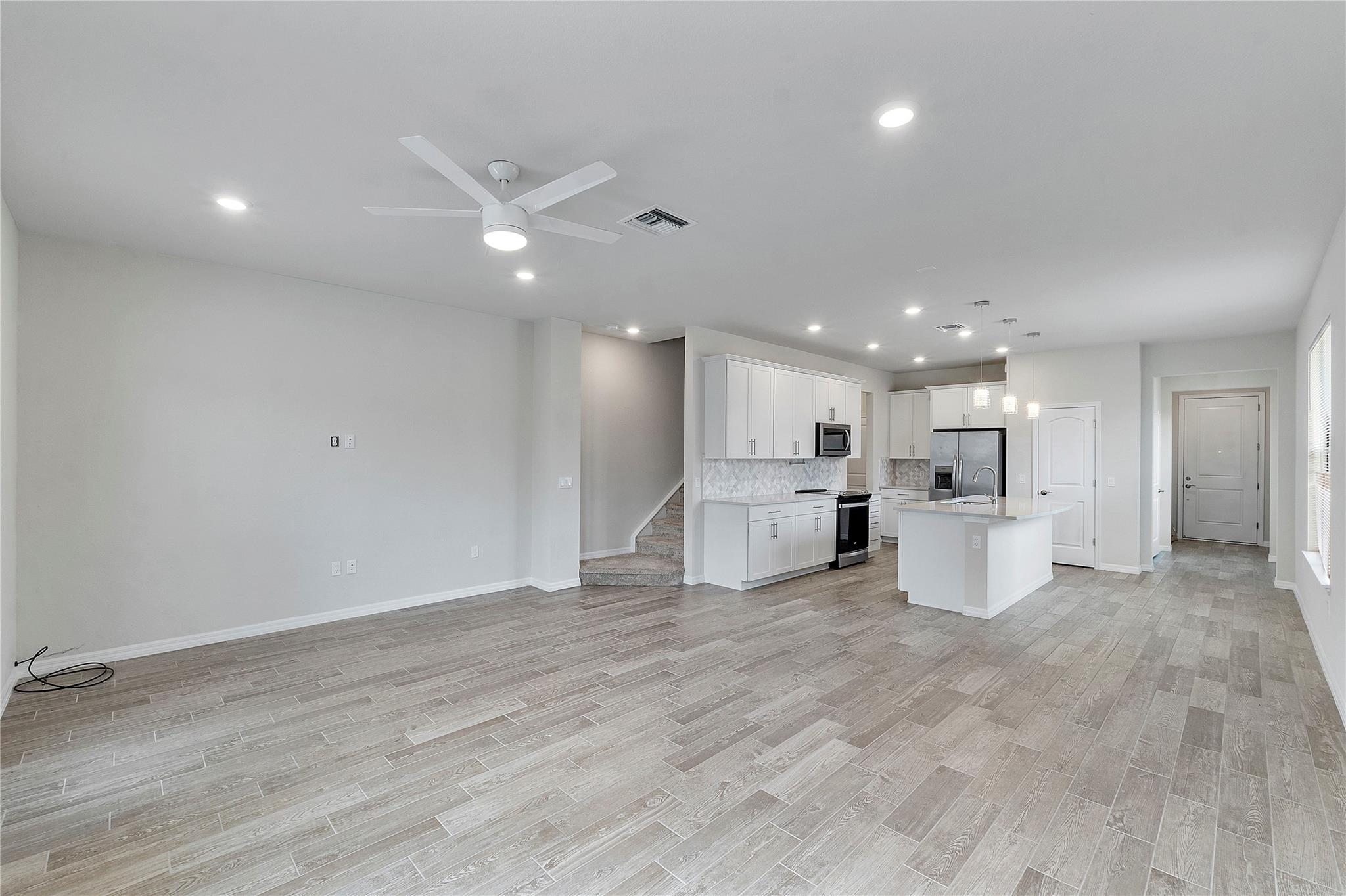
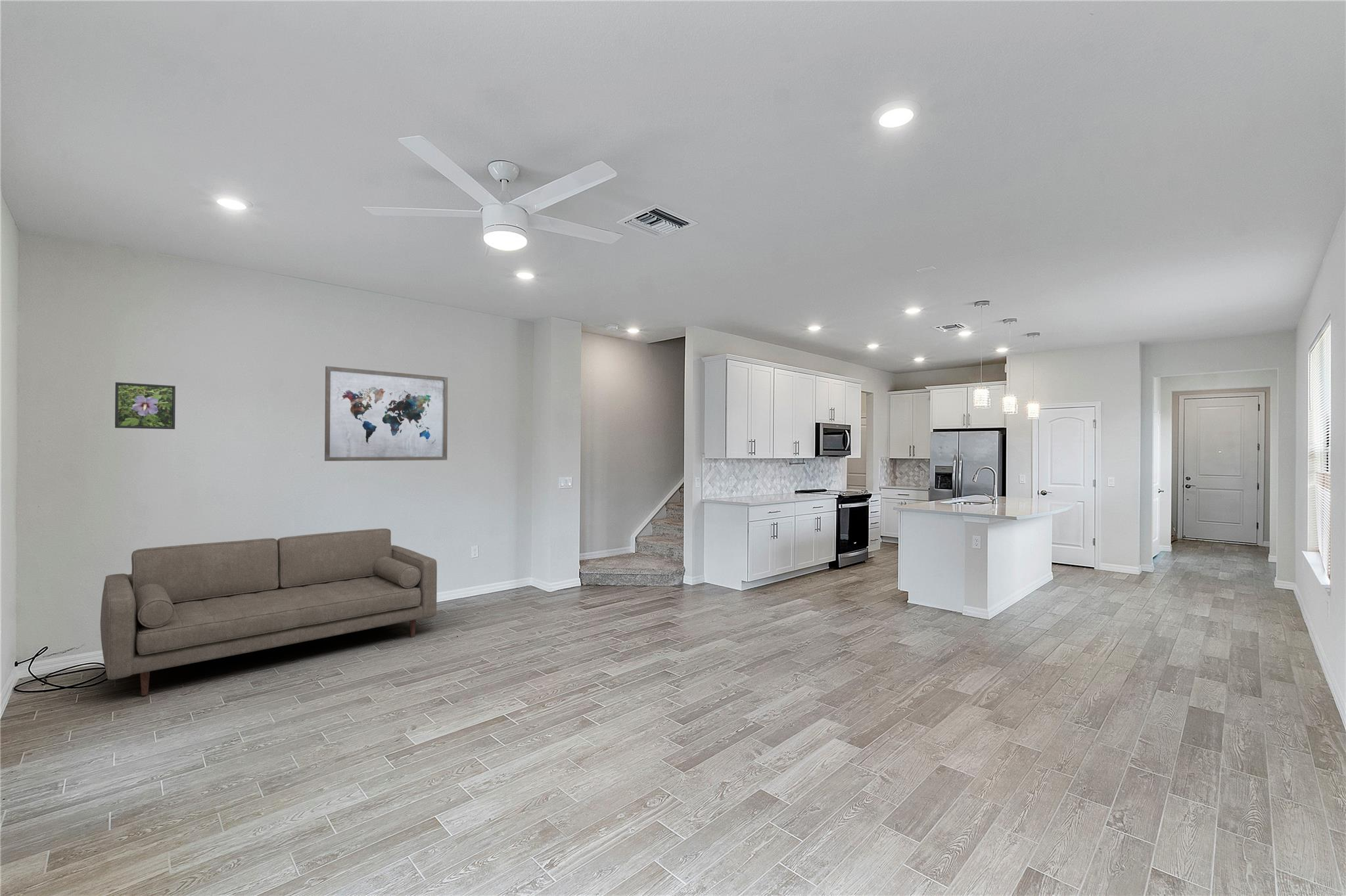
+ wall art (390, 416)
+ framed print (146, 406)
+ sofa (284, 594)
